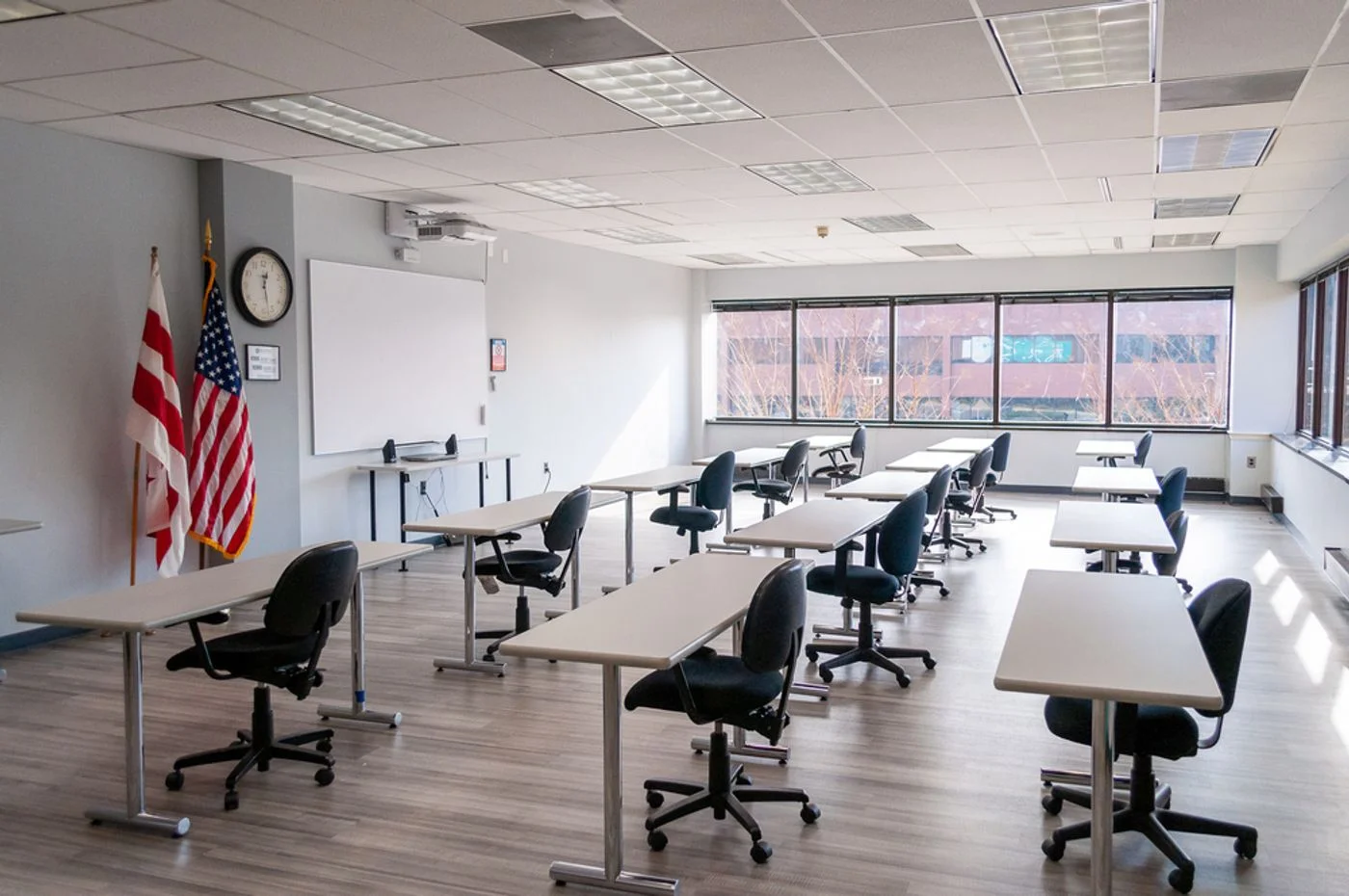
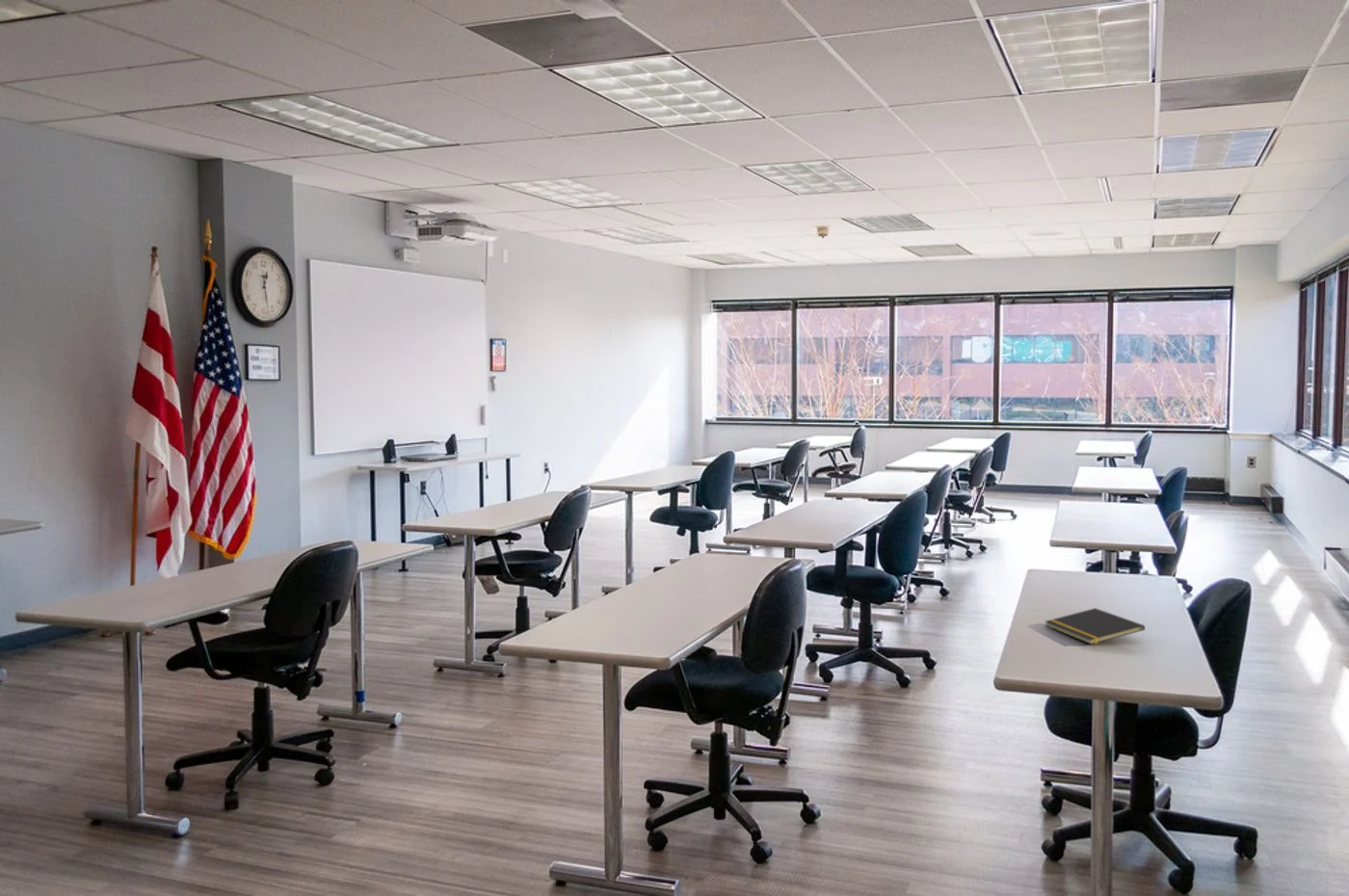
+ notepad (1093, 625)
